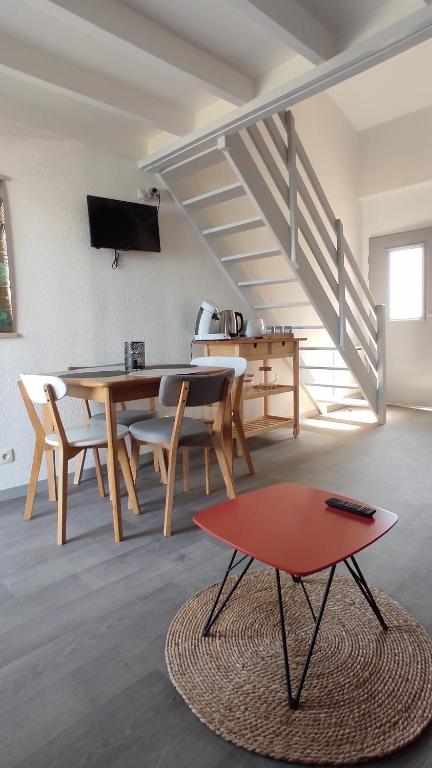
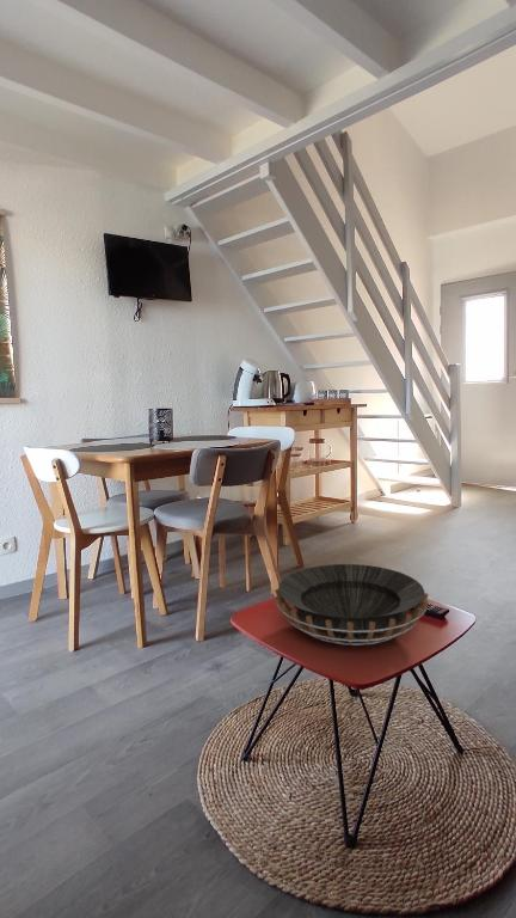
+ decorative bowl (349, 607)
